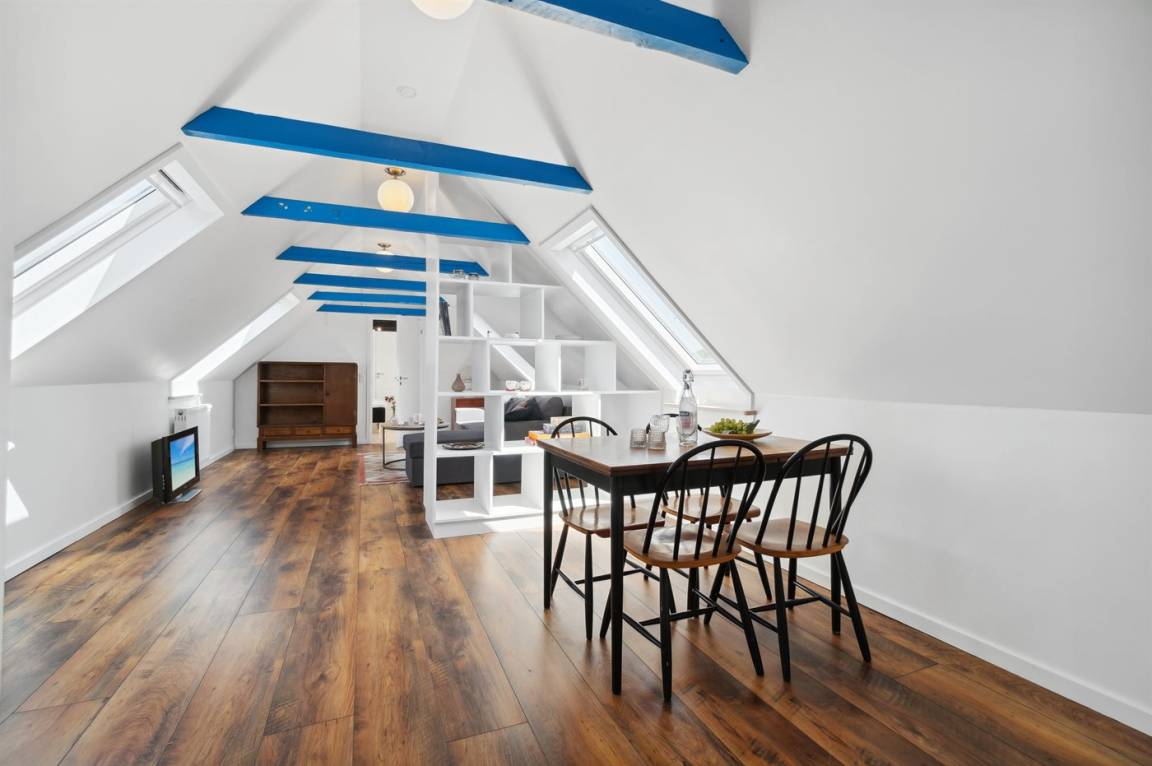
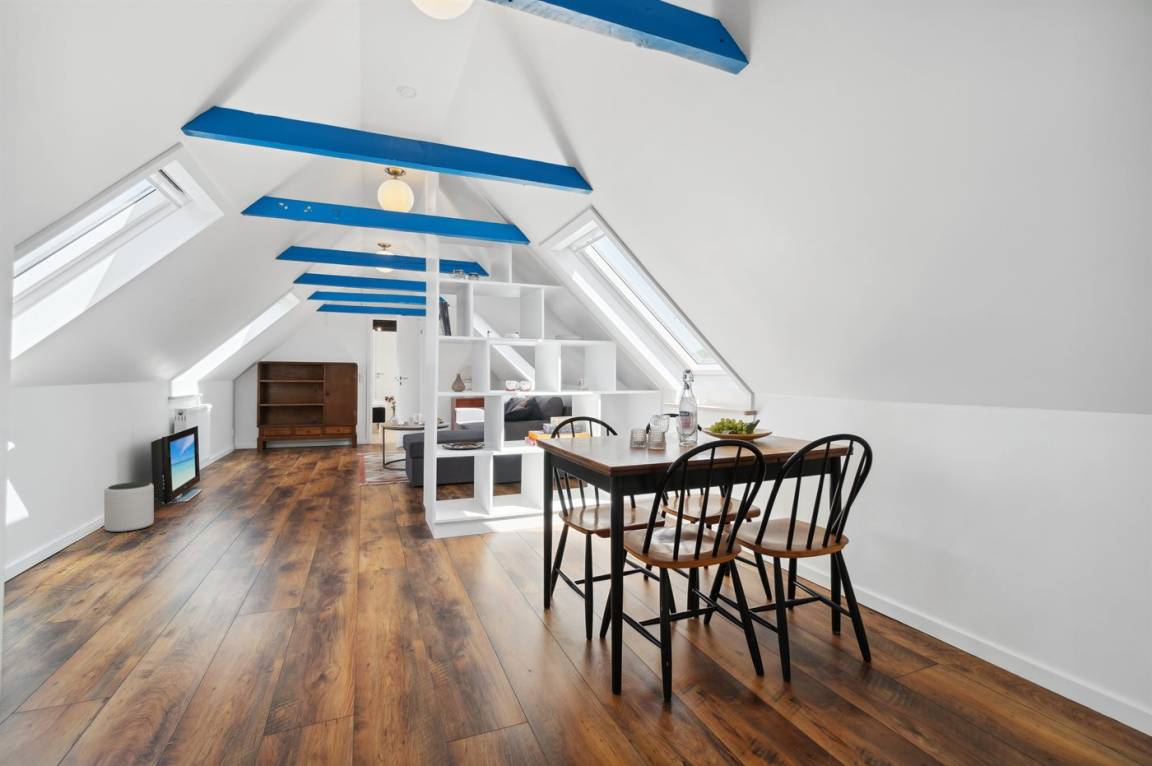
+ plant pot (129, 506)
